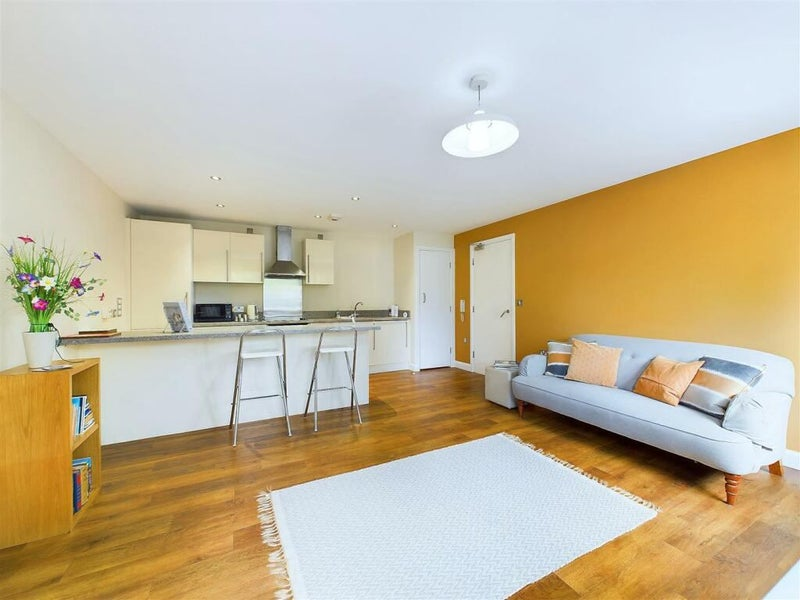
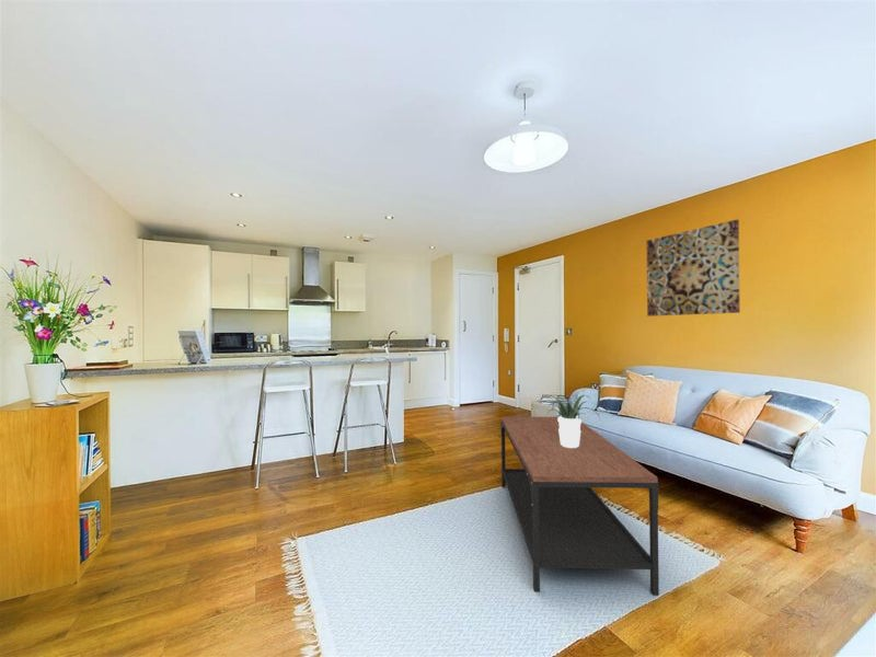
+ wall art (688, 273)
+ potted plant (570, 420)
+ coffee table (560, 482)
